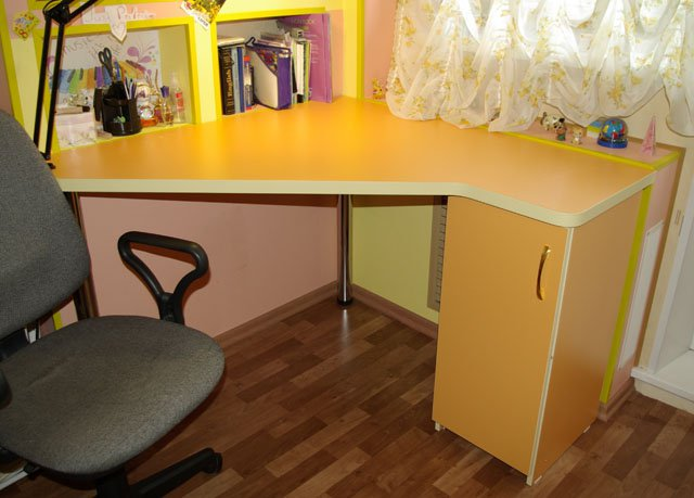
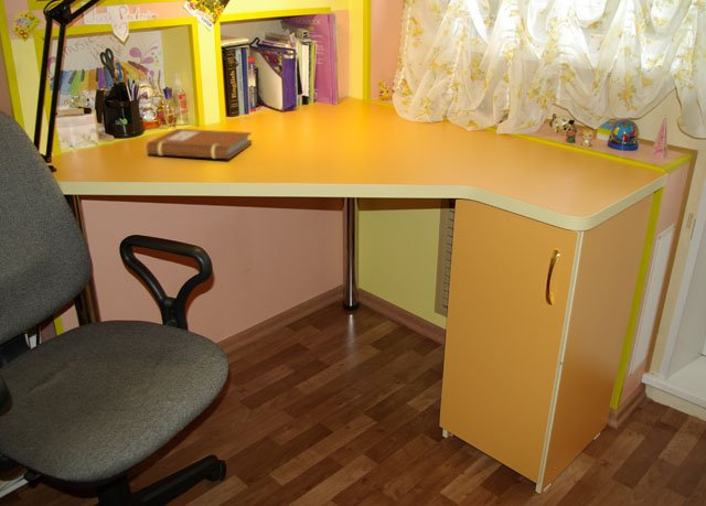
+ notebook (197, 143)
